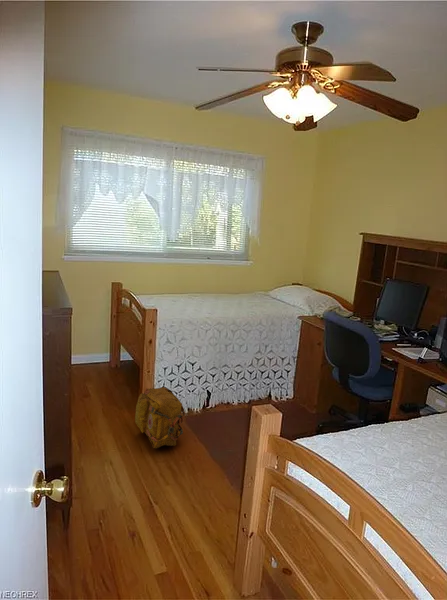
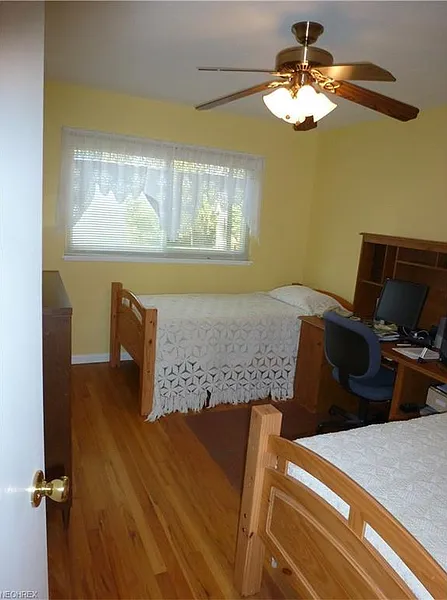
- backpack (162, 417)
